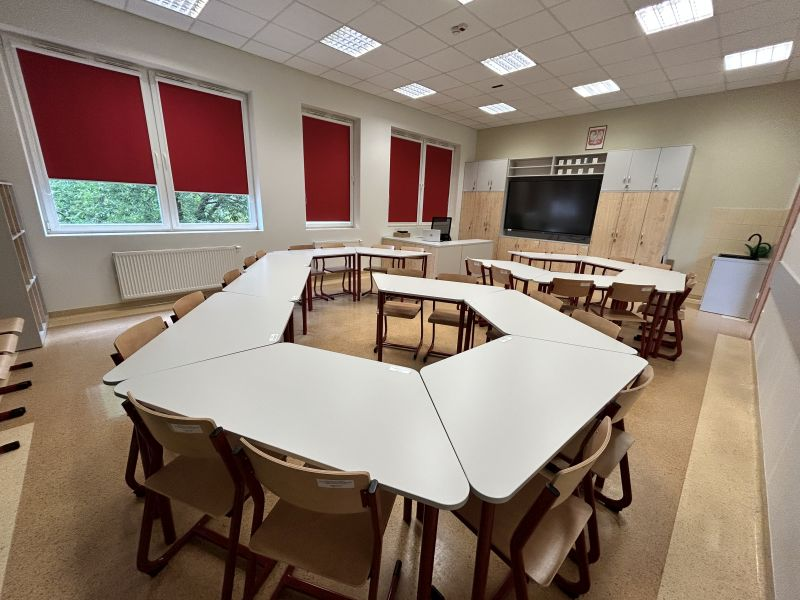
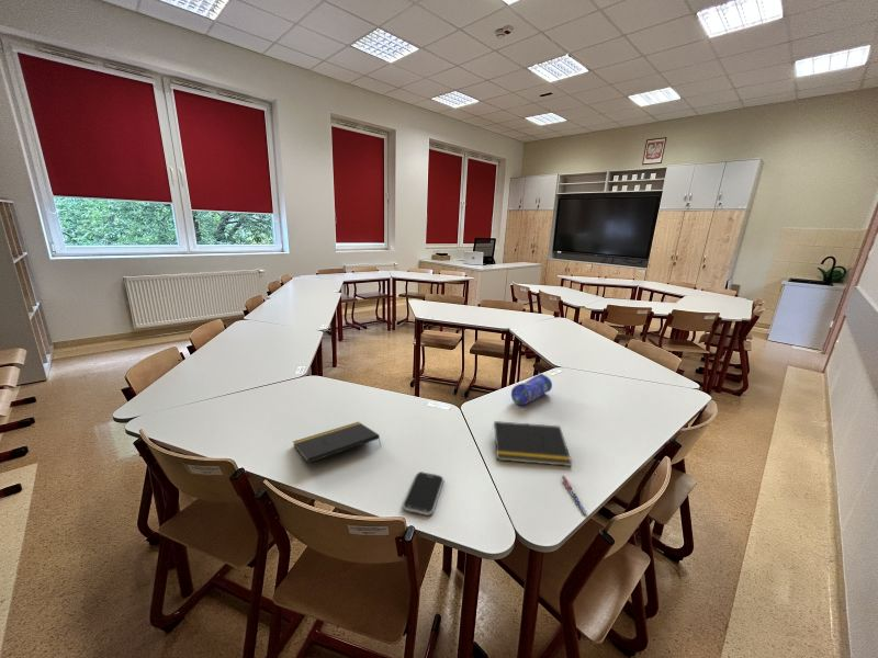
+ pencil case (531, 388)
+ pen (573, 494)
+ notepad (336, 440)
+ smartphone (424, 491)
+ notepad (530, 442)
